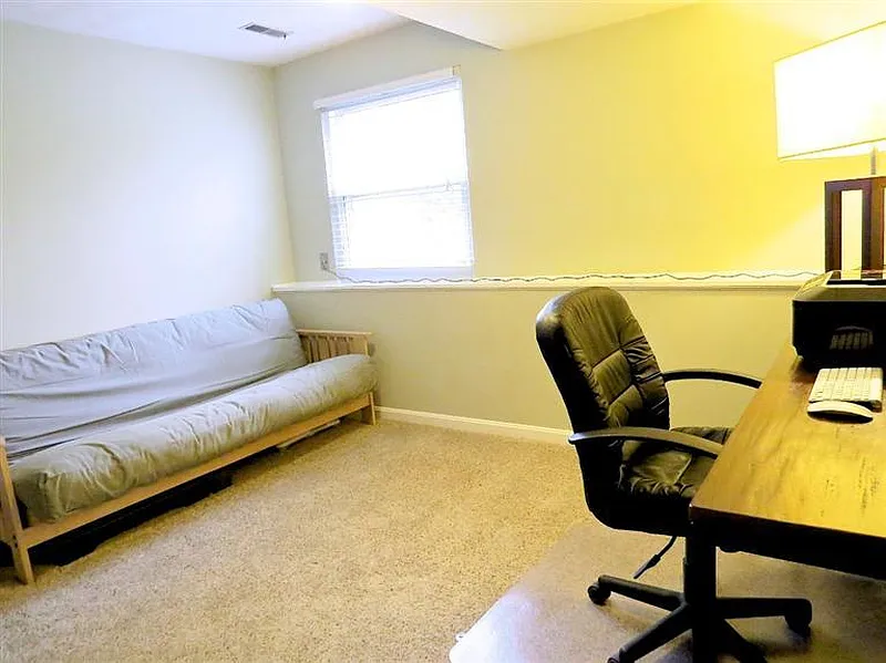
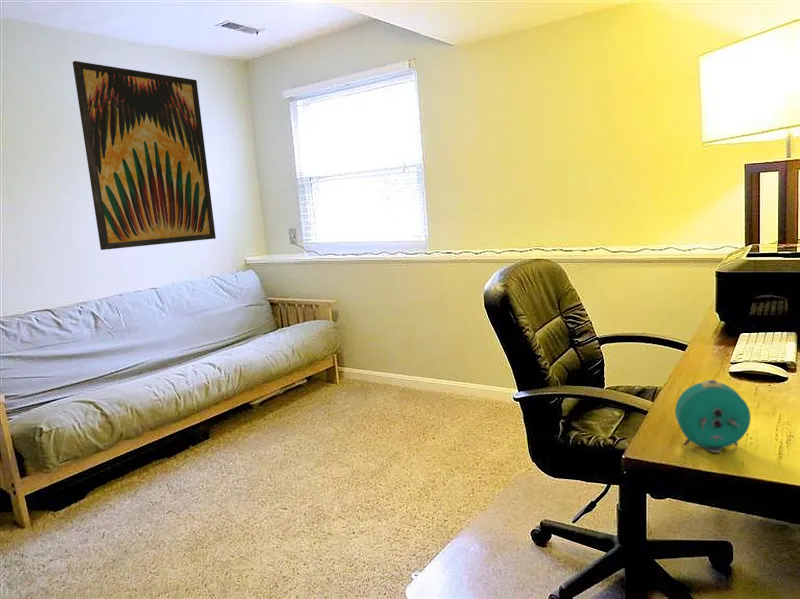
+ alarm clock (713, 415)
+ wall art (151, 159)
